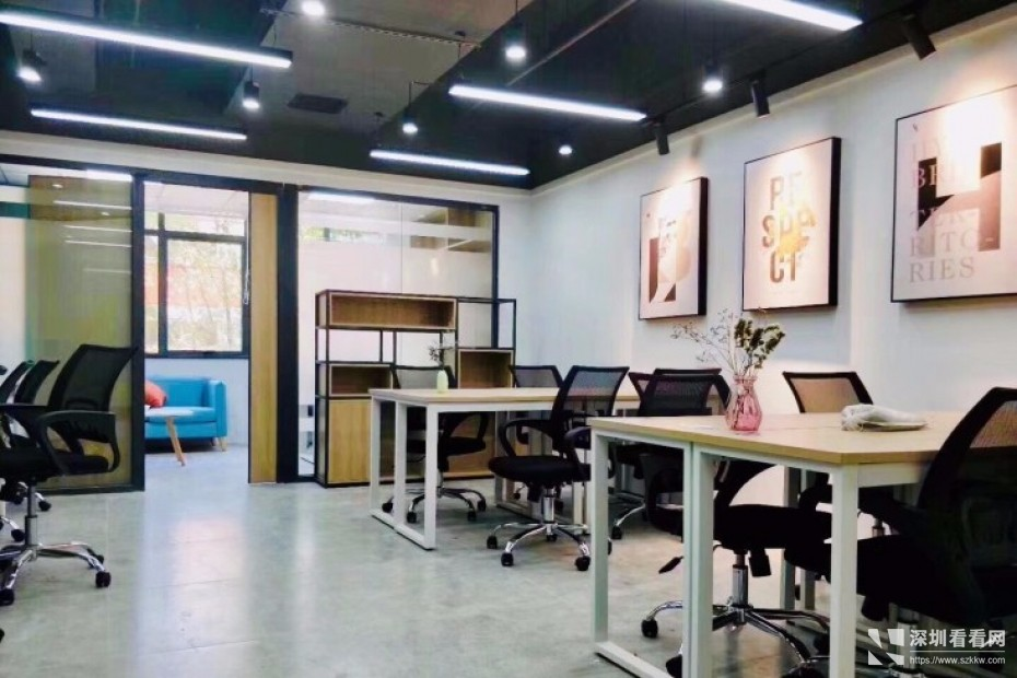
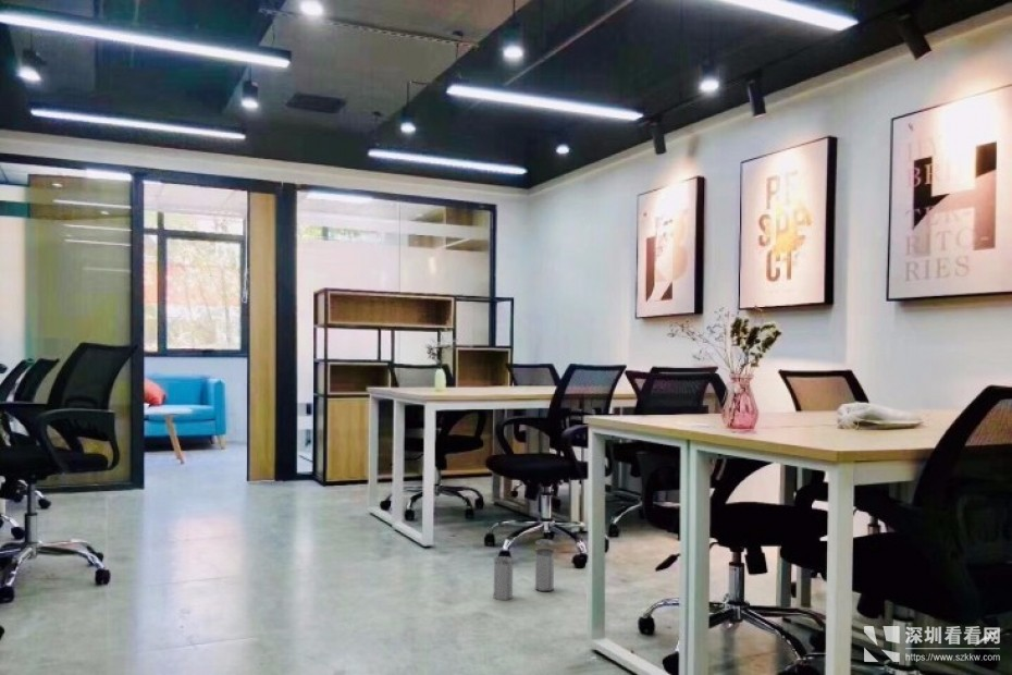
+ trash can (535, 567)
